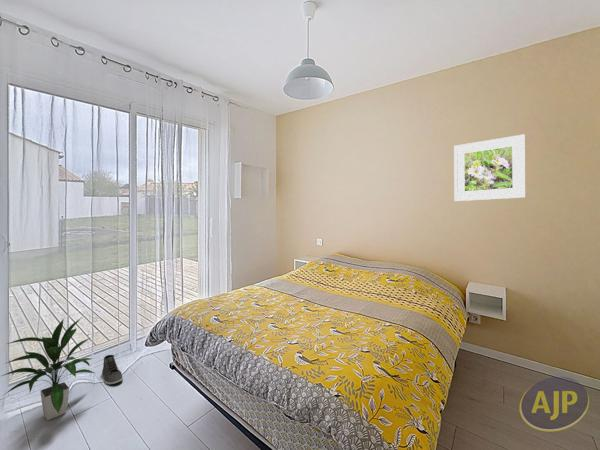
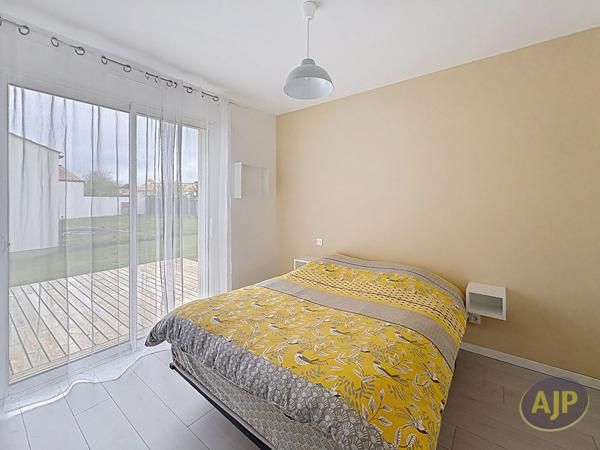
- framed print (487, 169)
- indoor plant (53, 369)
- sneaker (111, 369)
